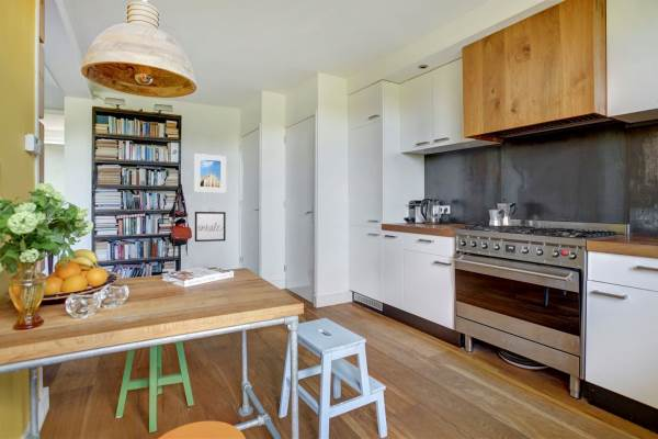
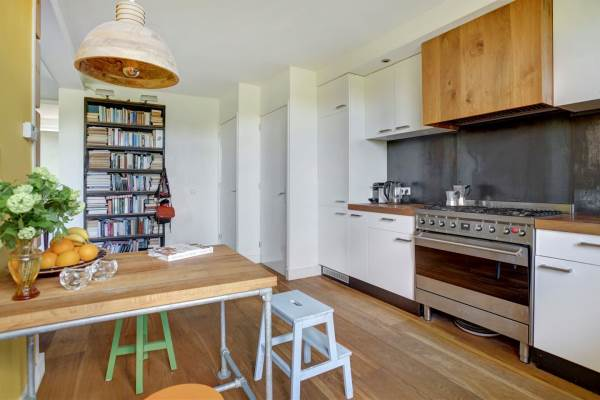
- wall art (209, 226)
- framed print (209, 173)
